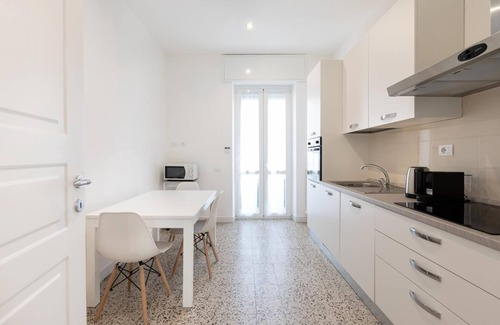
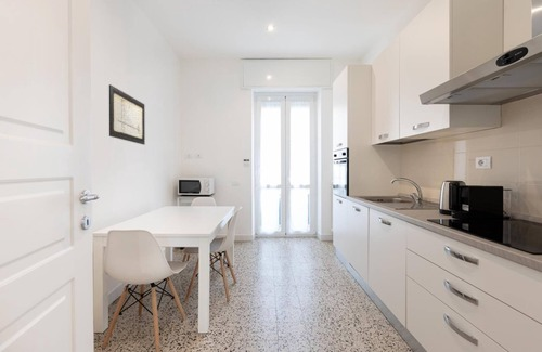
+ wall art (129, 118)
